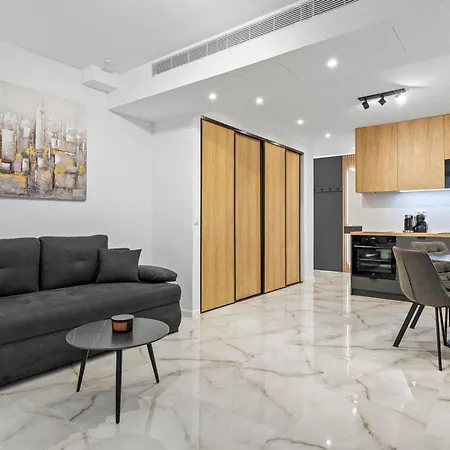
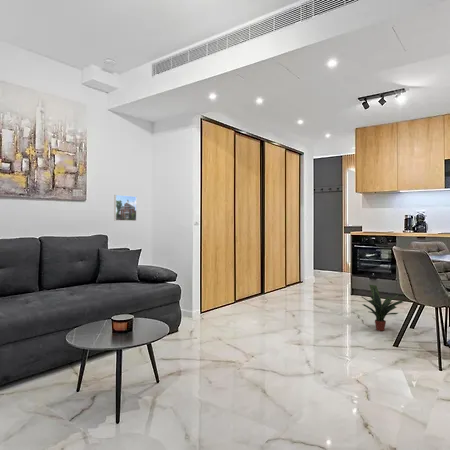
+ potted plant (380, 308)
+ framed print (125, 208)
